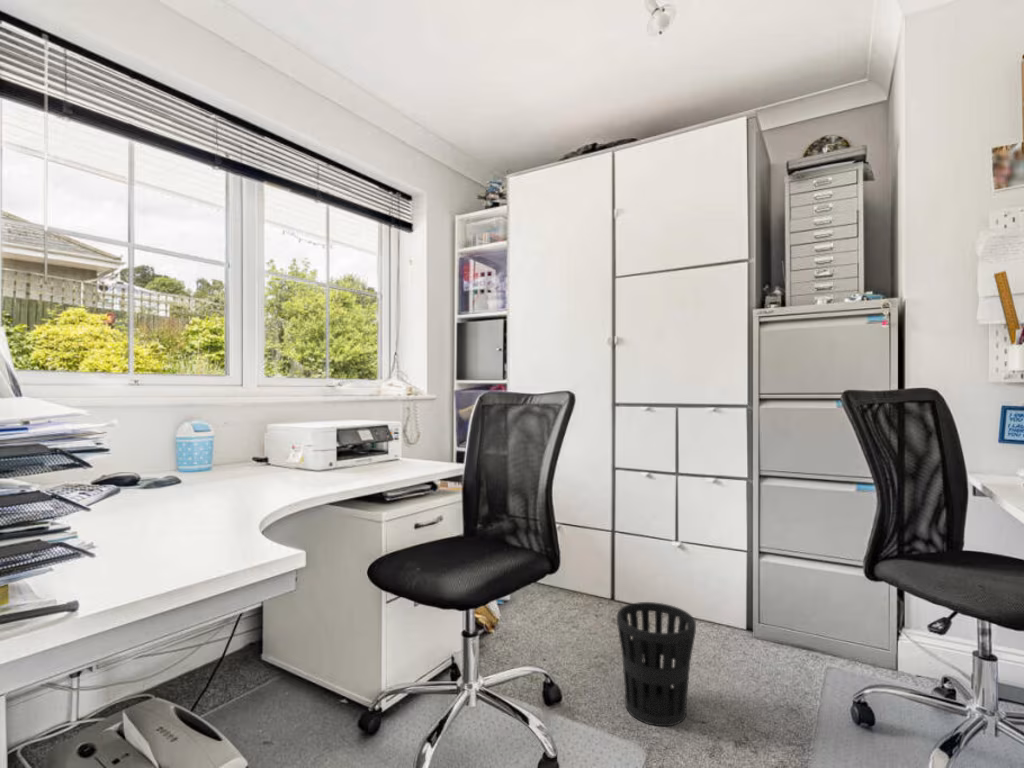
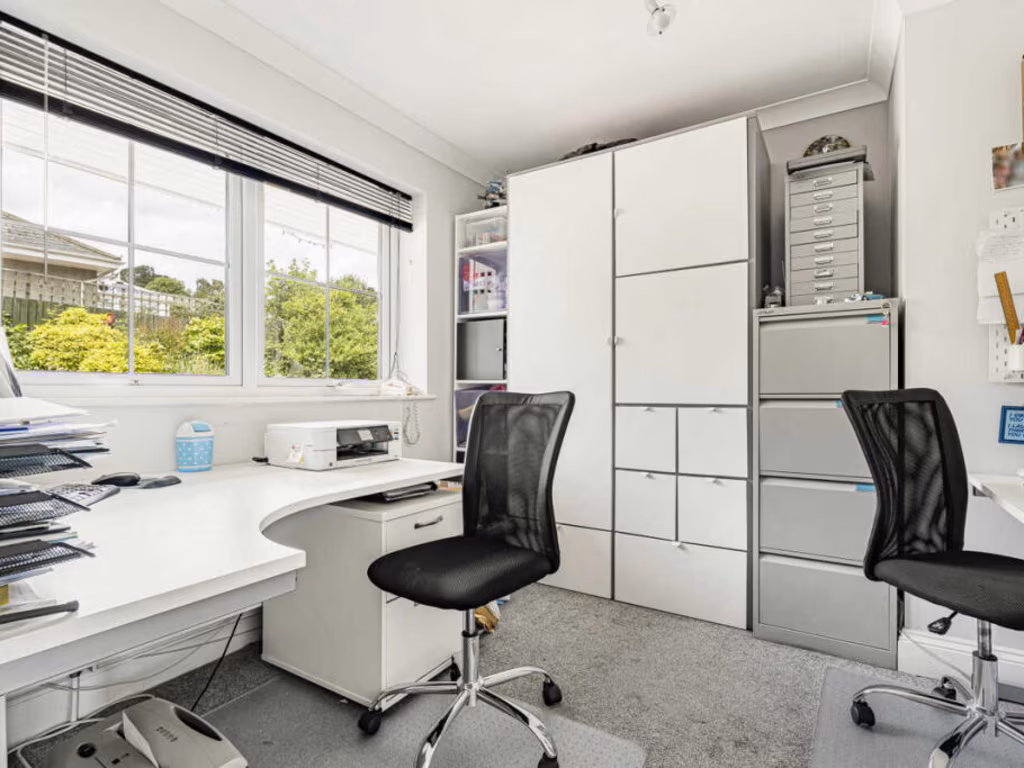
- wastebasket (655, 662)
